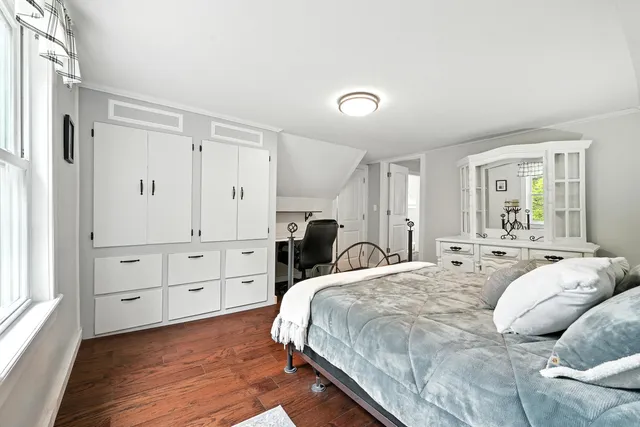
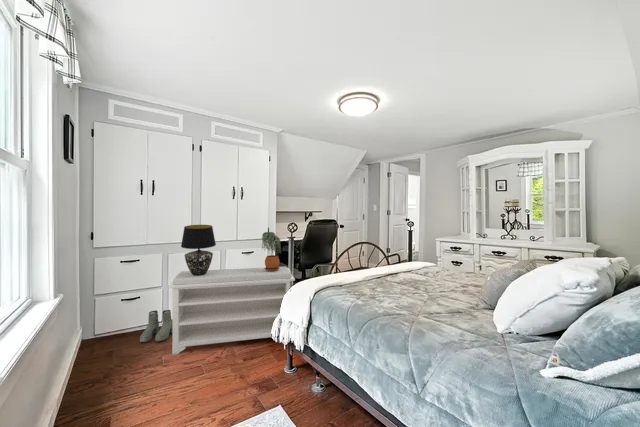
+ bench (235, 305)
+ boots (157, 325)
+ table lamp (199, 250)
+ potted plant (272, 251)
